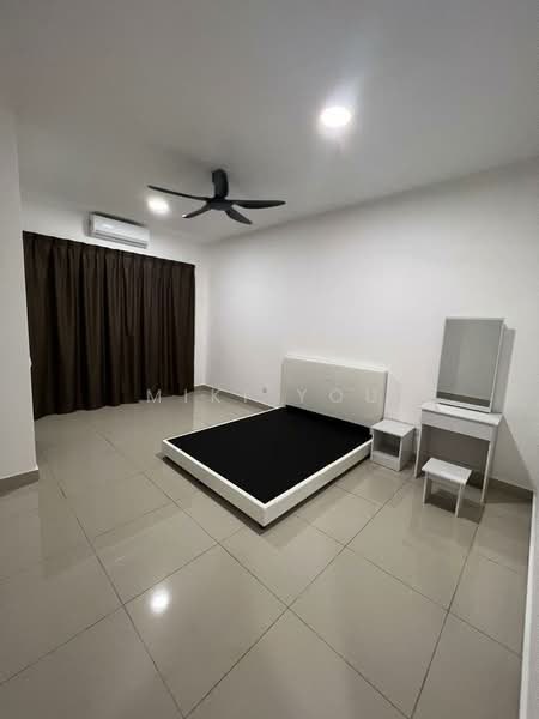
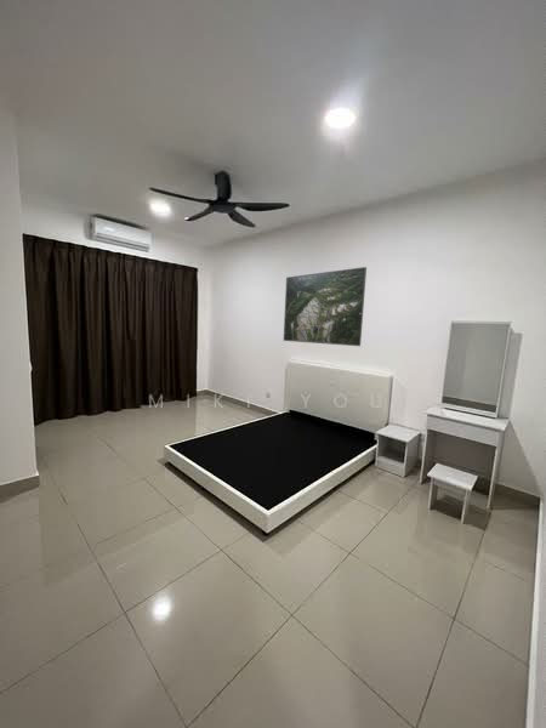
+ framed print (319, 308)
